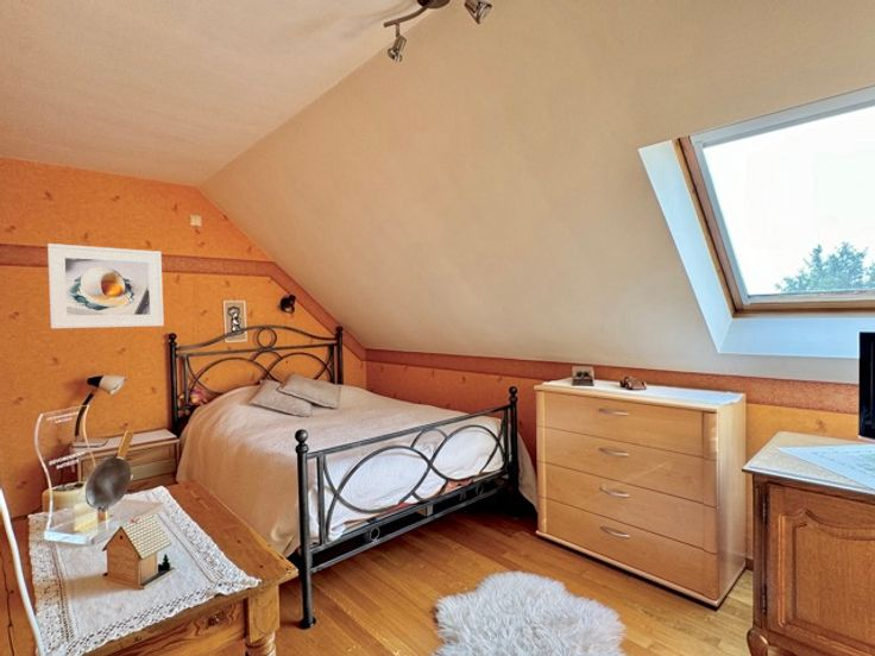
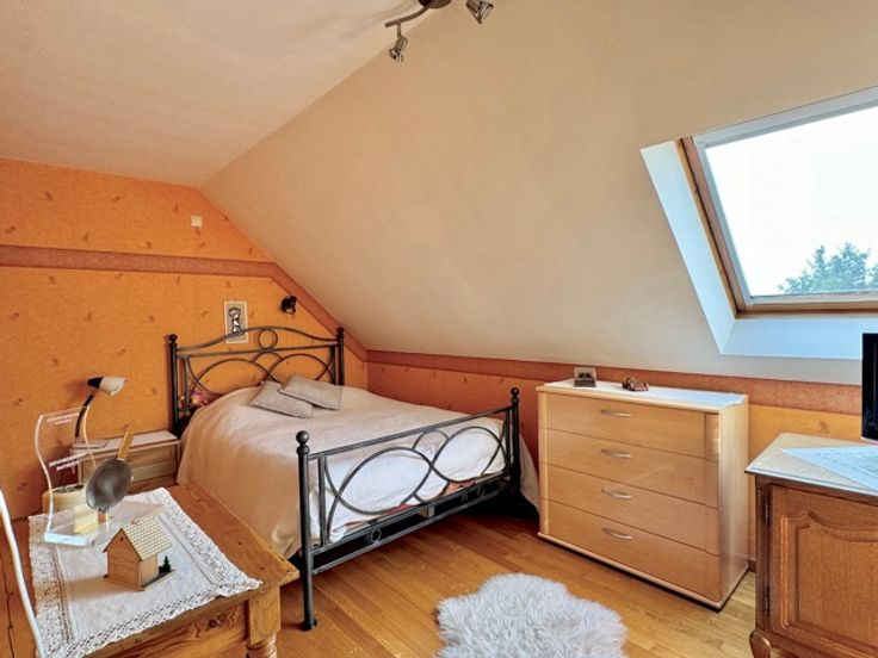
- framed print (109, 288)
